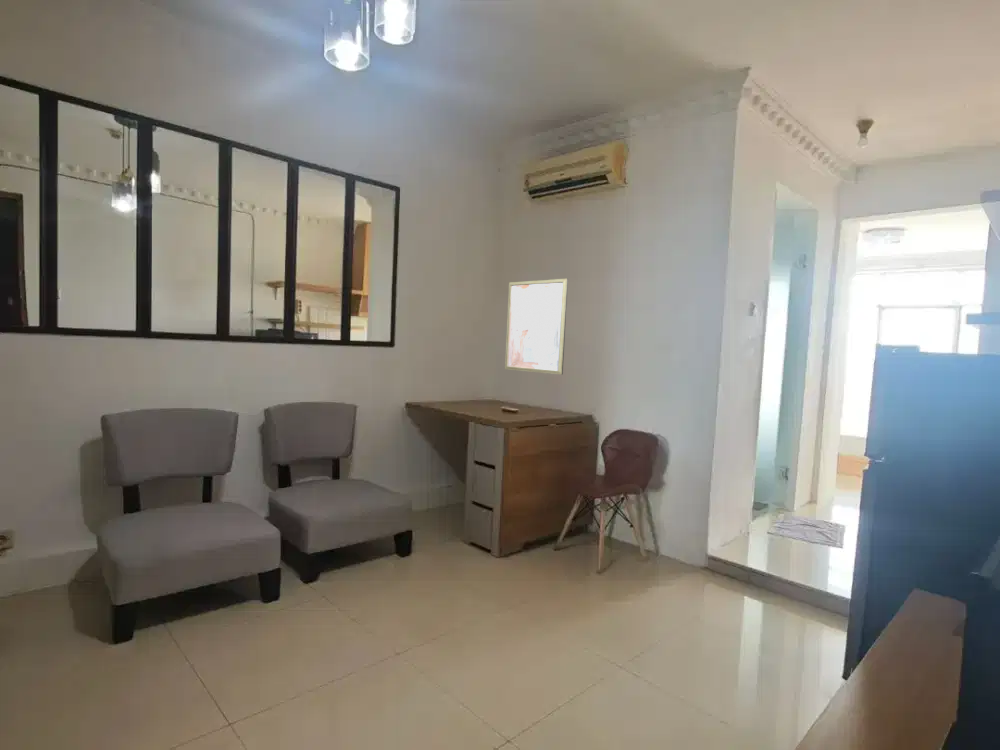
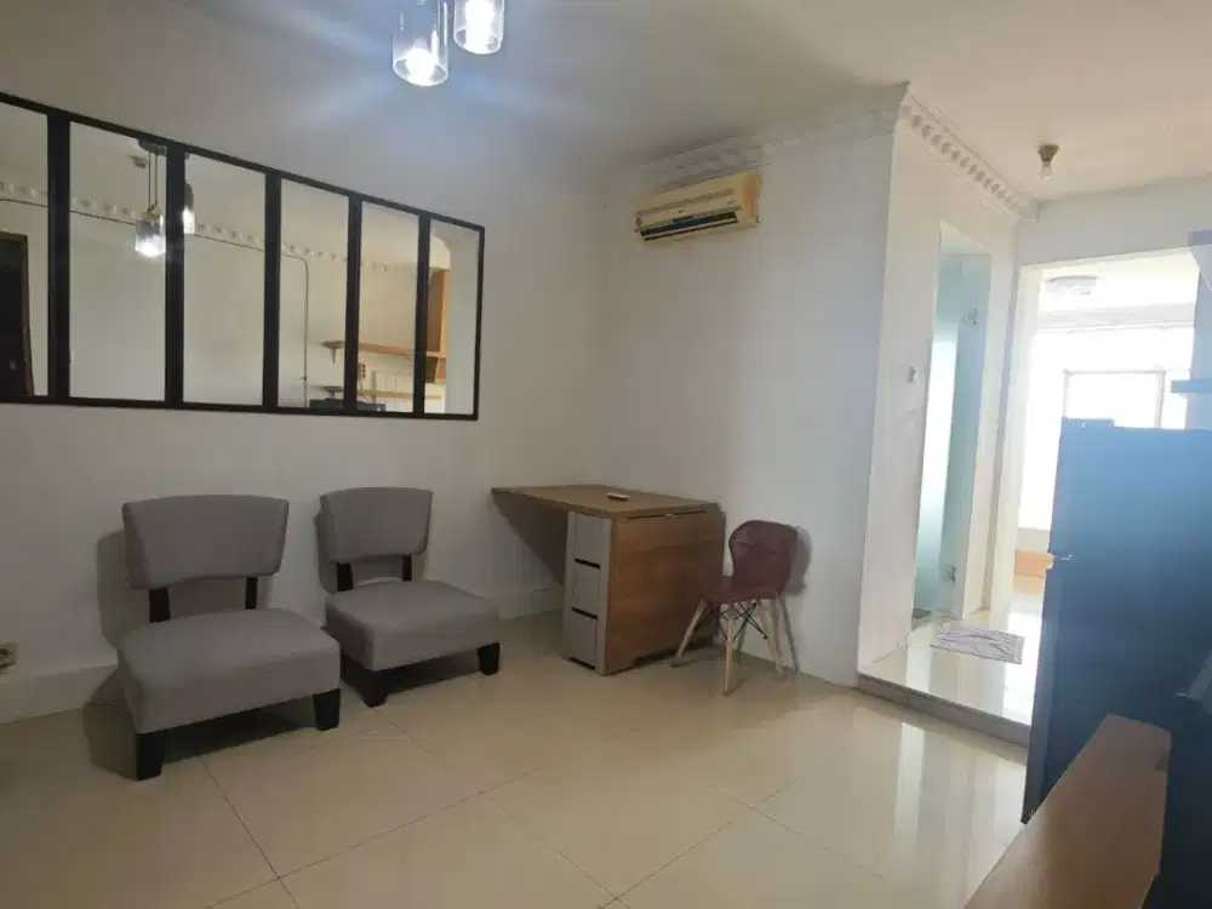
- wall art (534, 326)
